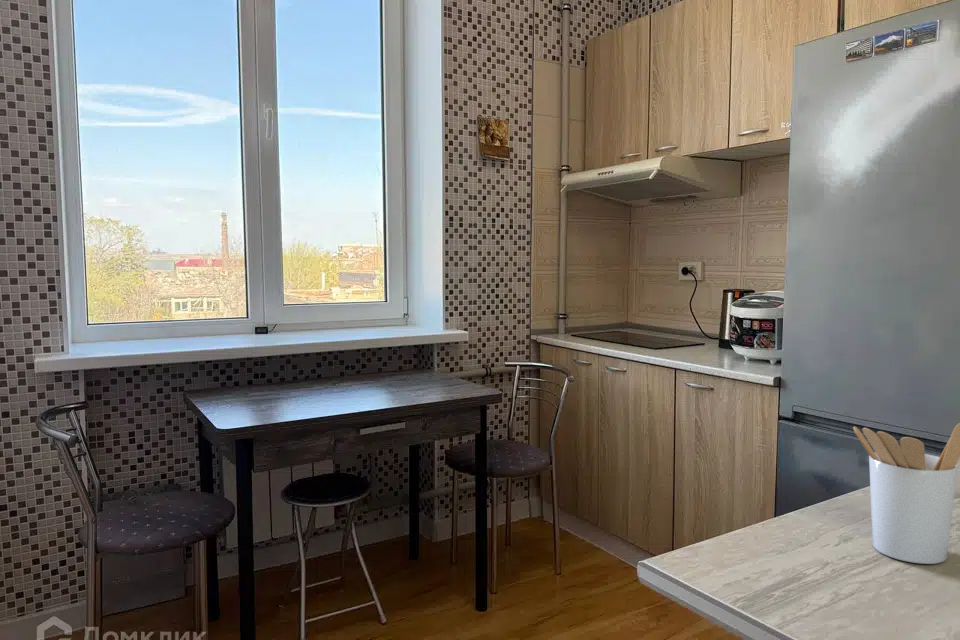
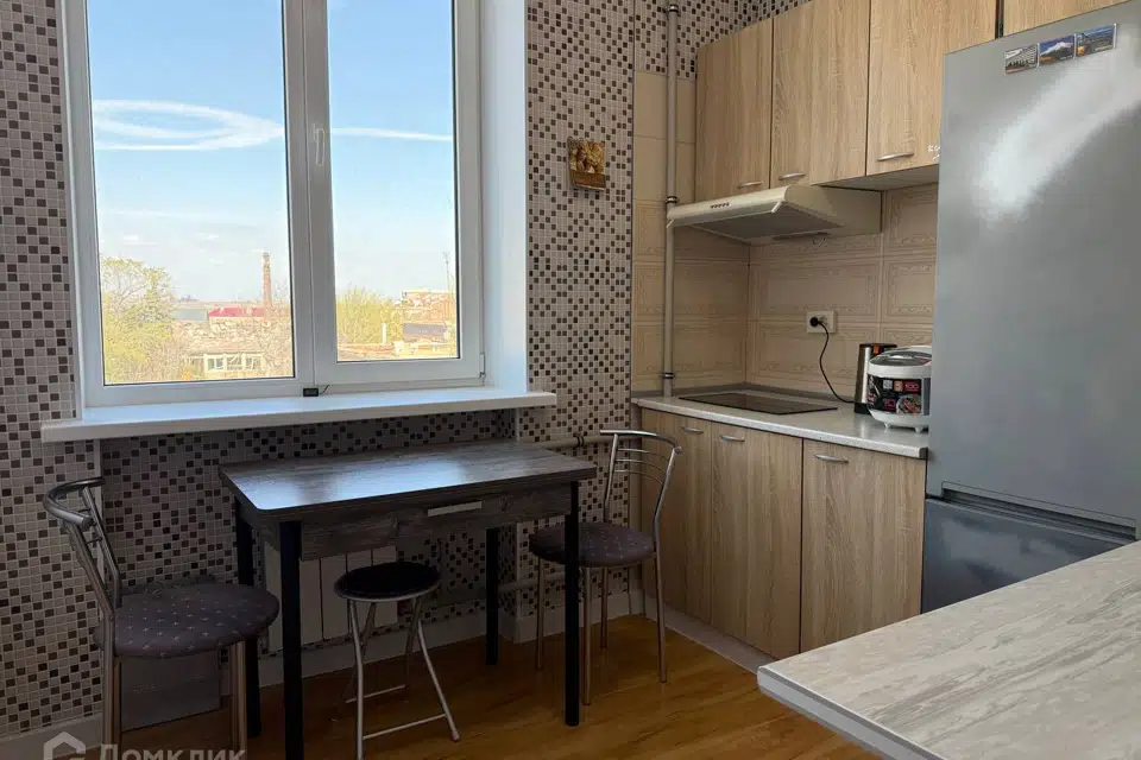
- utensil holder (905, 487)
